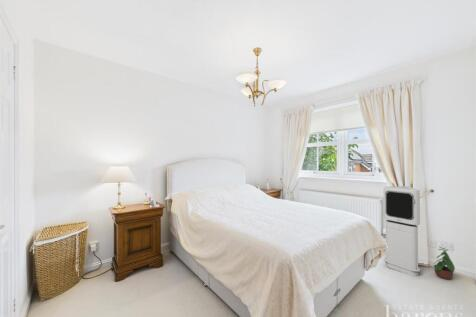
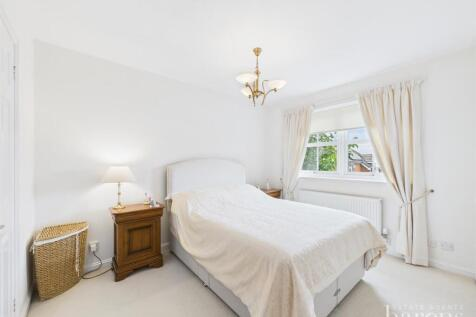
- air purifier (403, 227)
- potted plant (444, 262)
